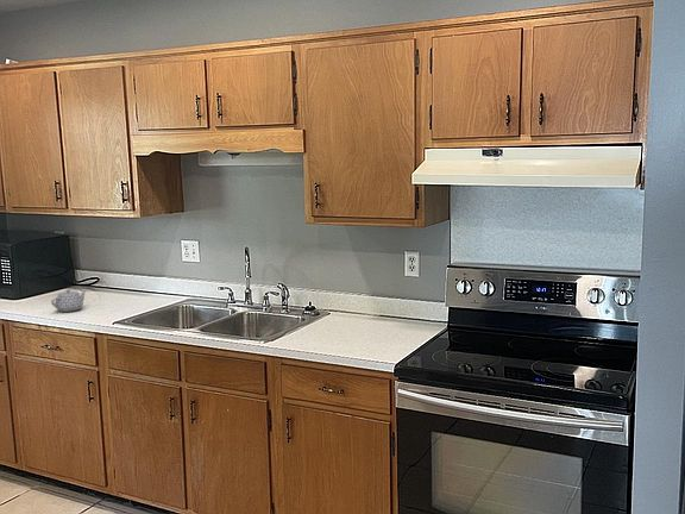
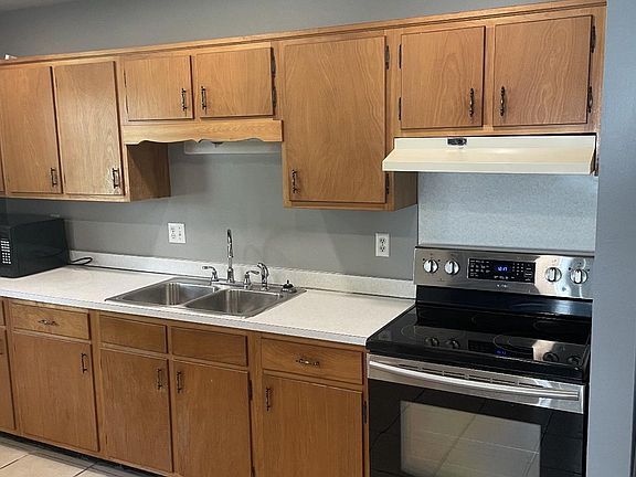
- teapot (69, 299)
